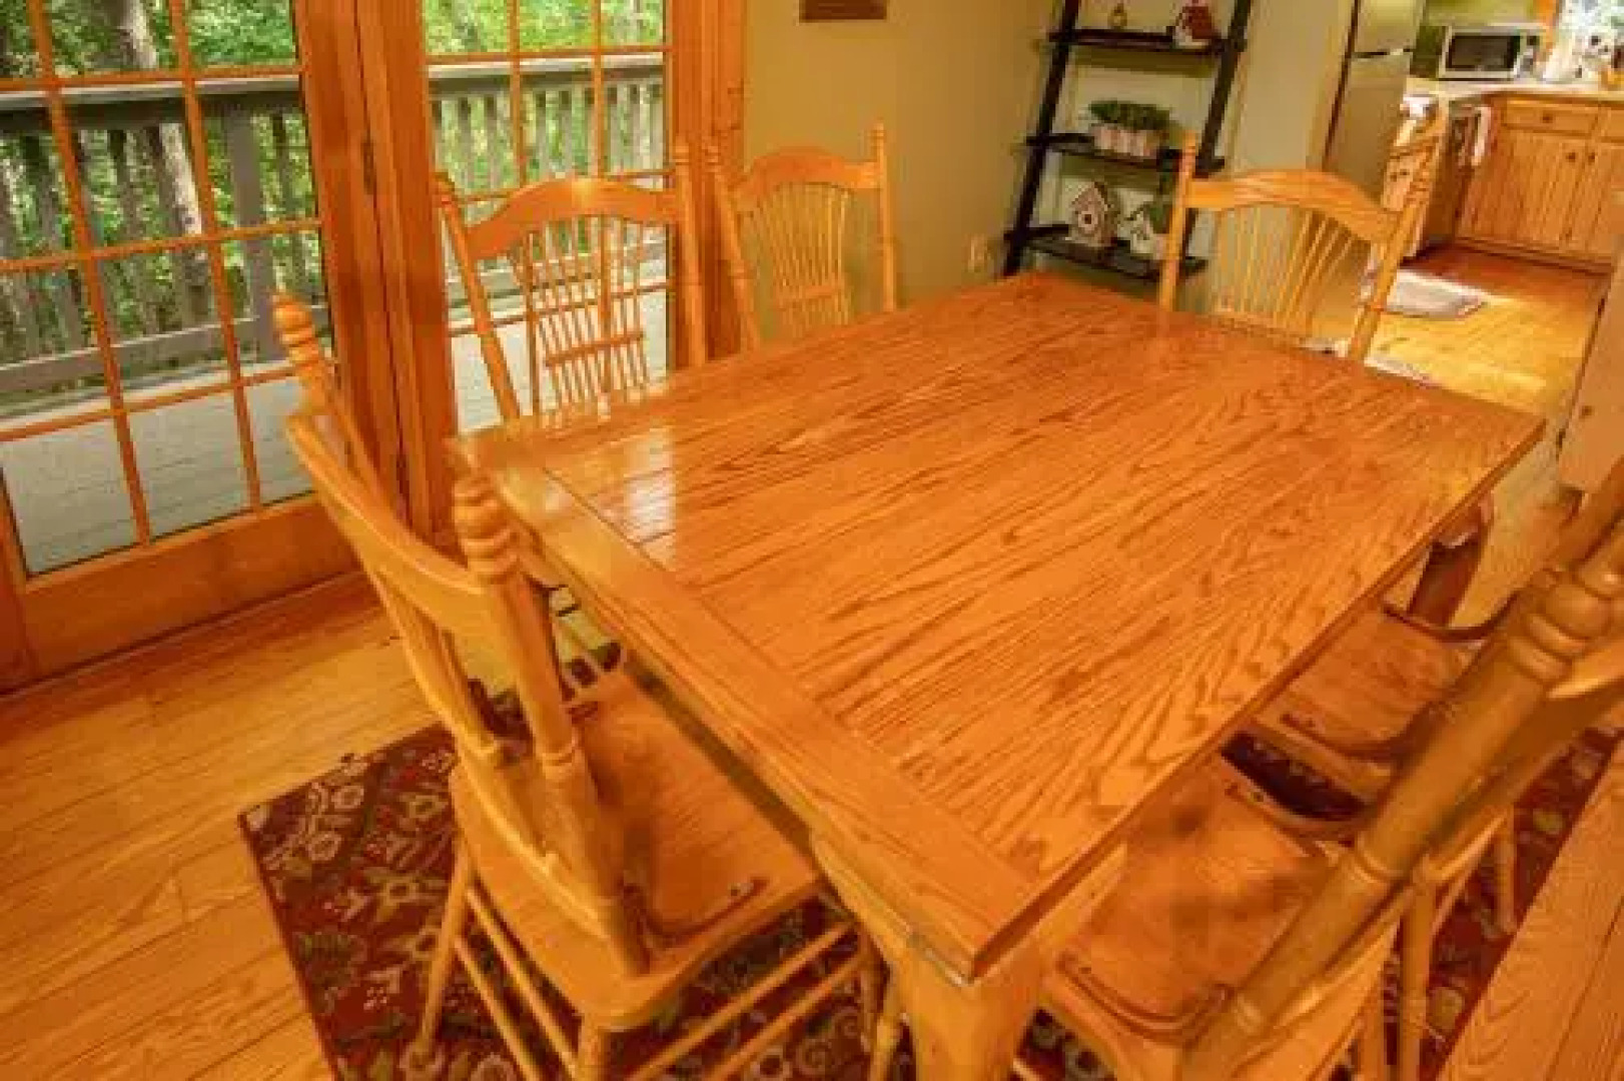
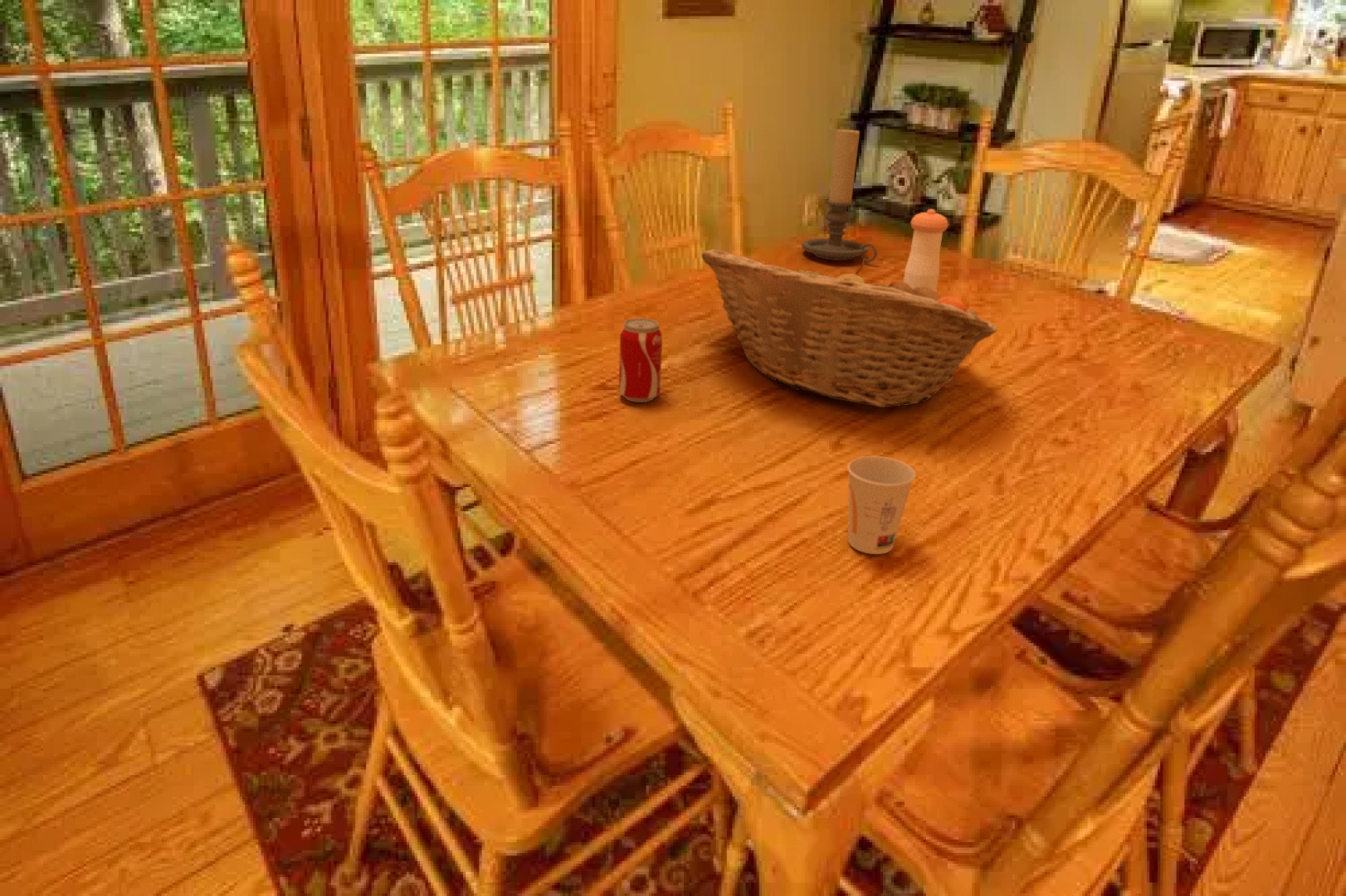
+ cup (875, 506)
+ fruit basket (840, 314)
+ pepper shaker (924, 258)
+ beverage can (640, 360)
+ candle holder (846, 194)
